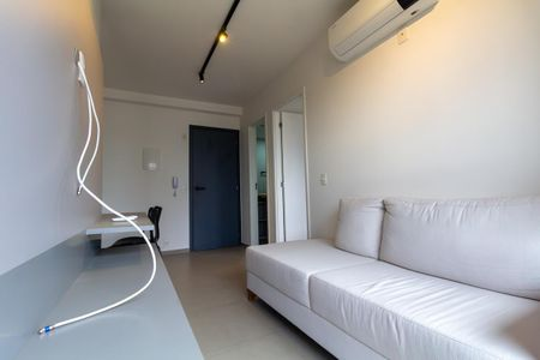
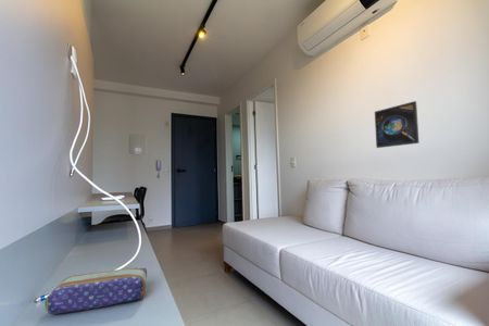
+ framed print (394, 126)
+ pencil case (101, 288)
